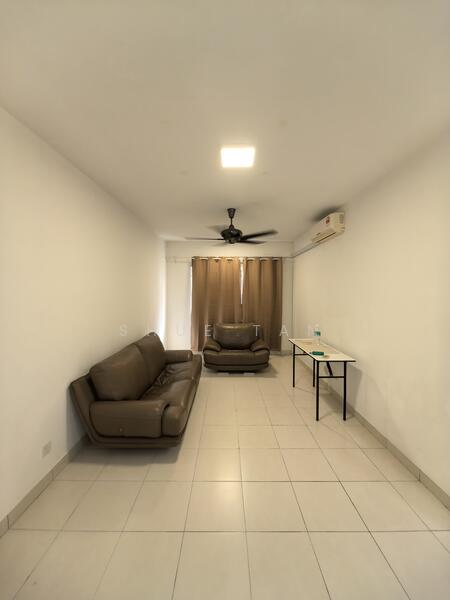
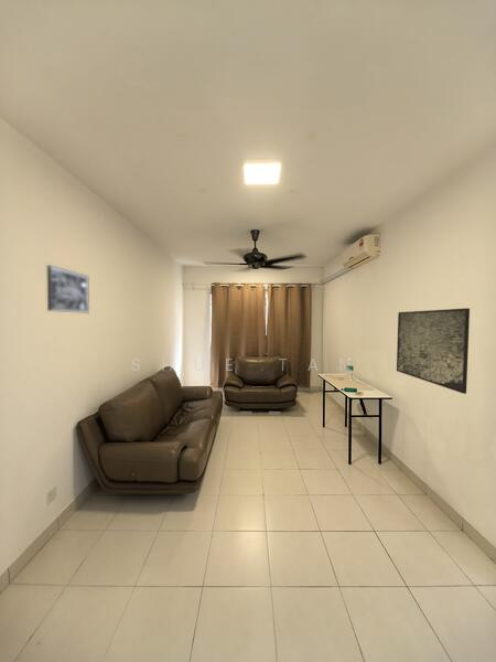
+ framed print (425, 345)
+ wall art (69, 291)
